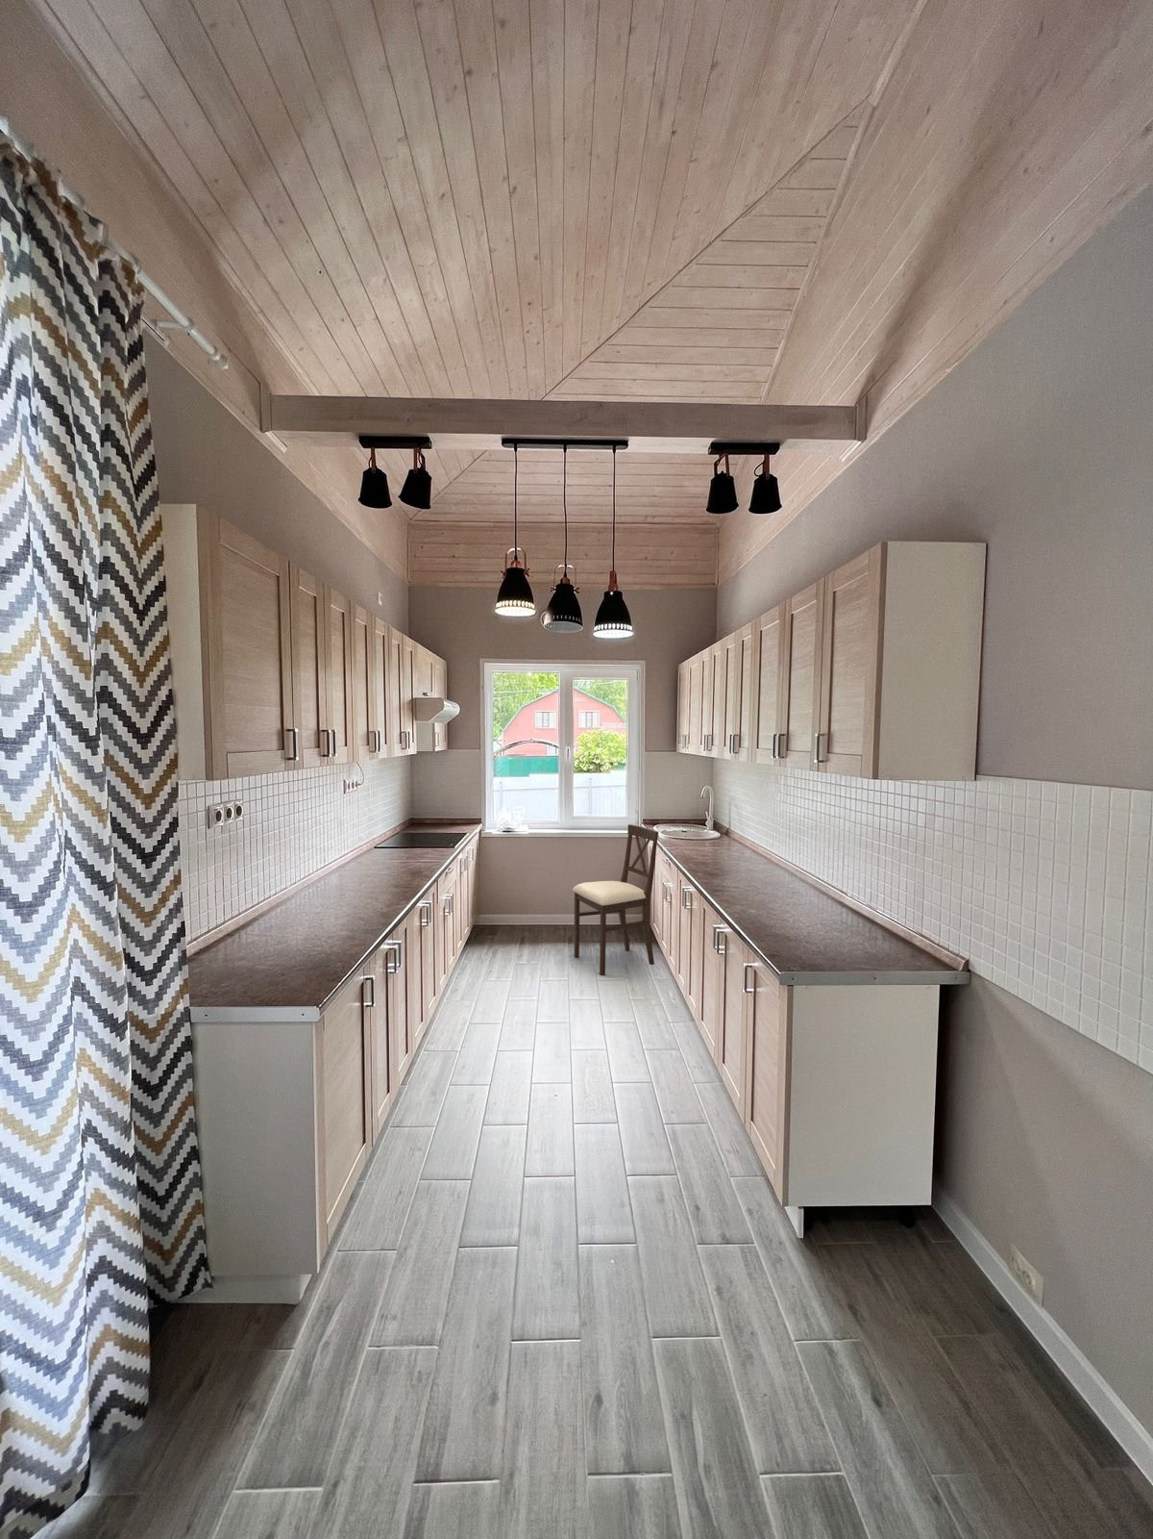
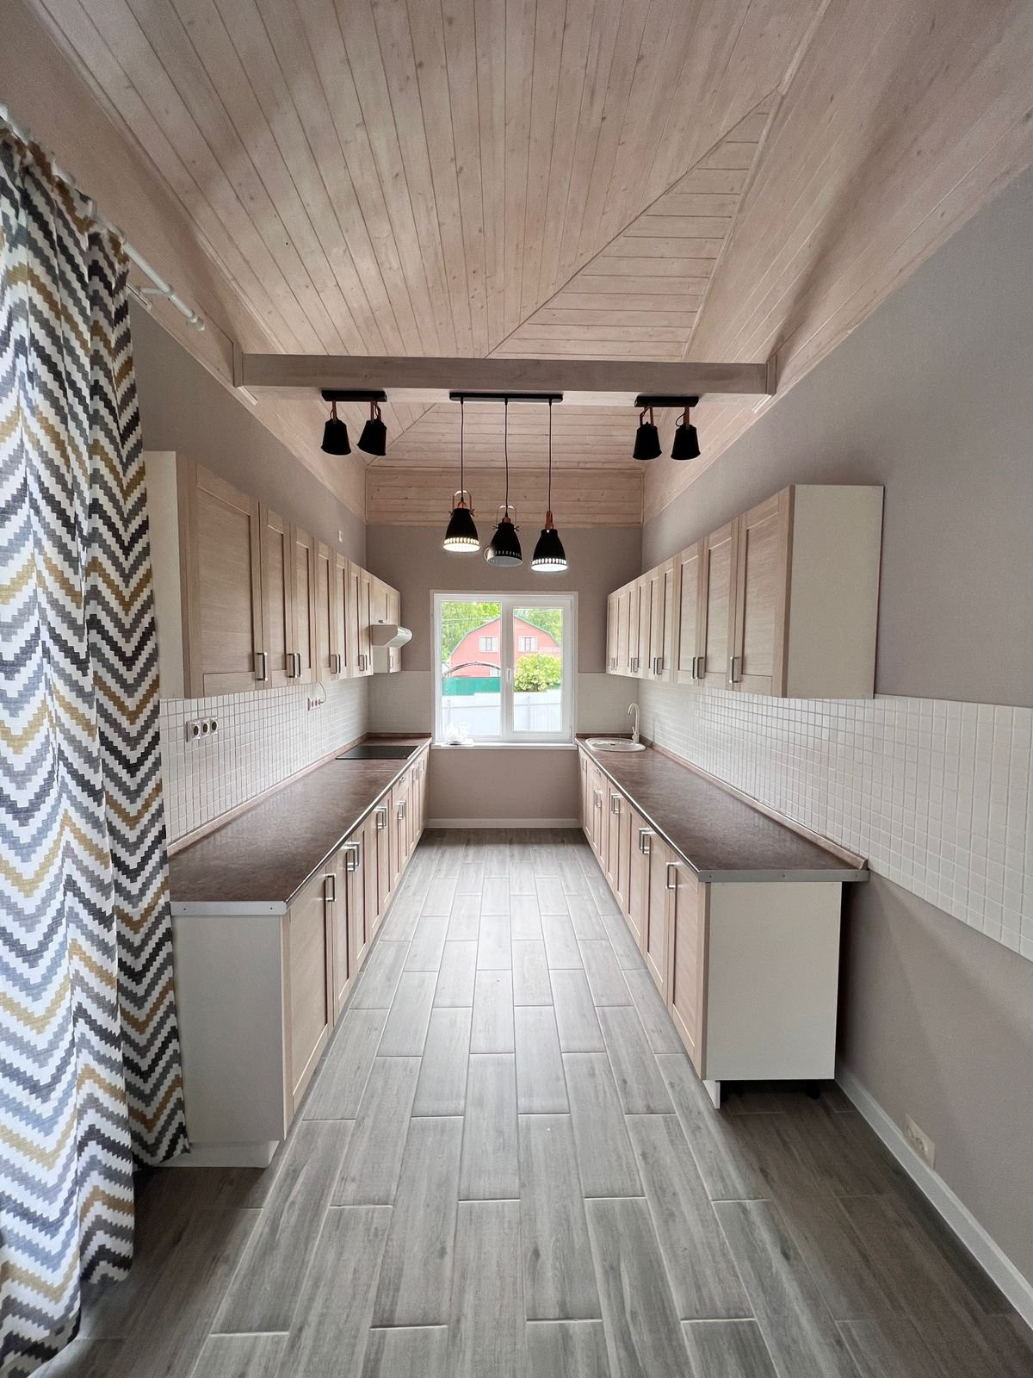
- chair (615, 896)
